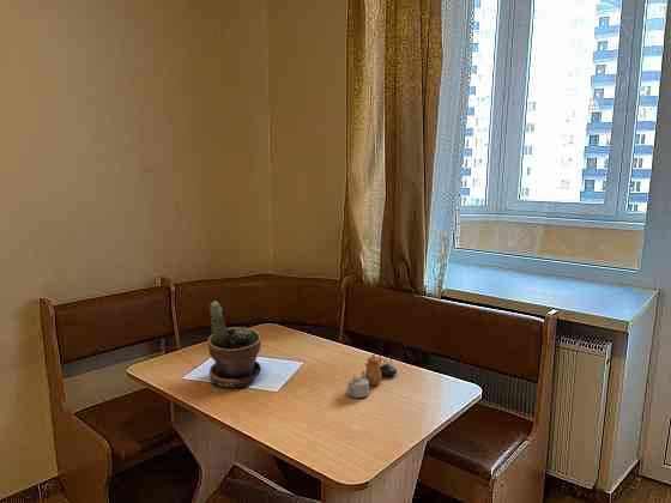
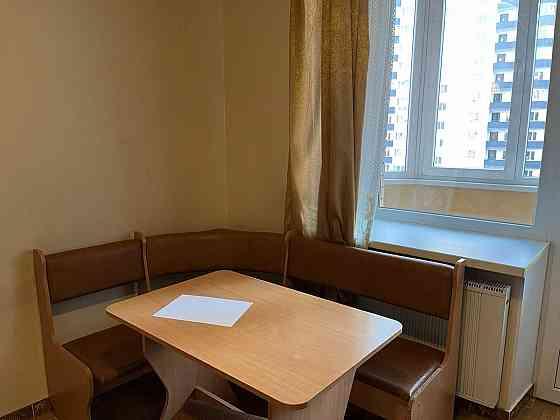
- teapot (371, 369)
- potted plant (234, 340)
